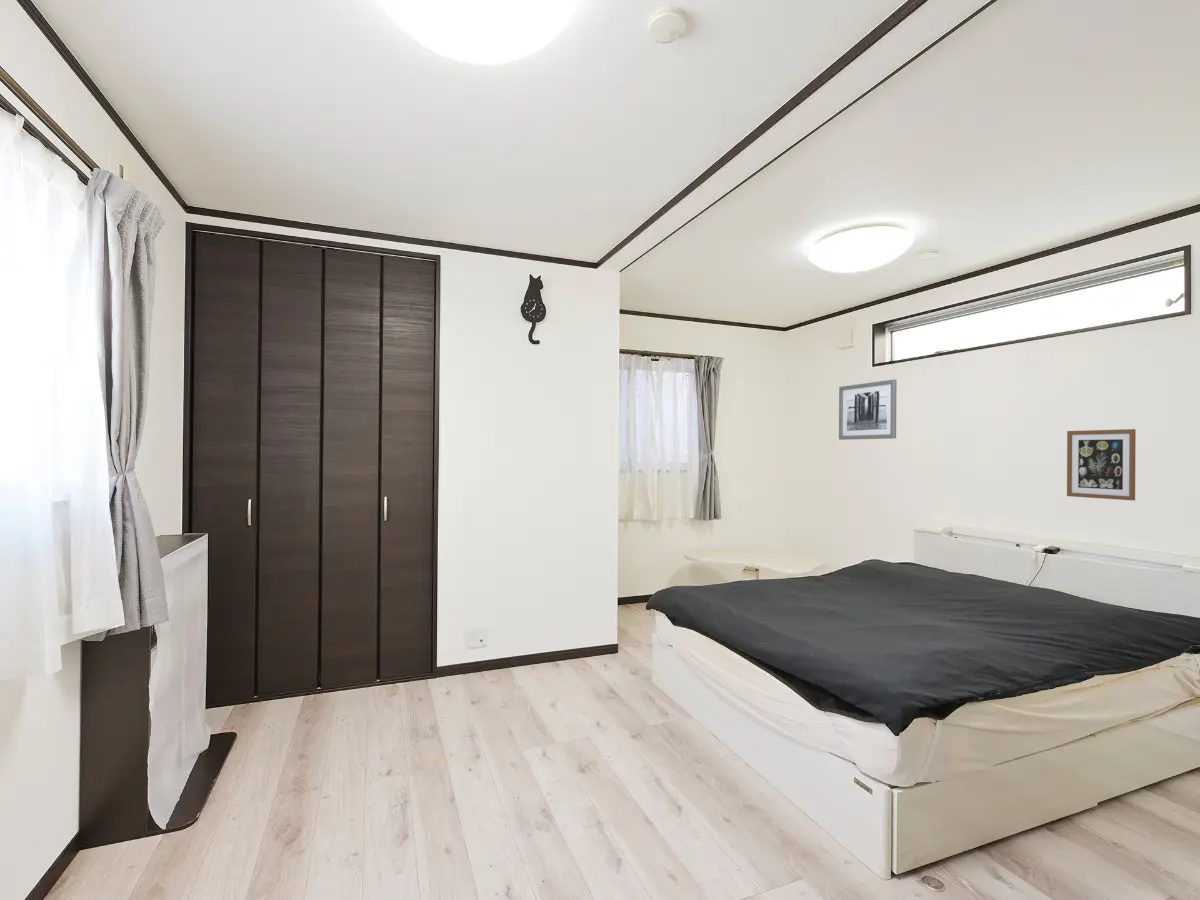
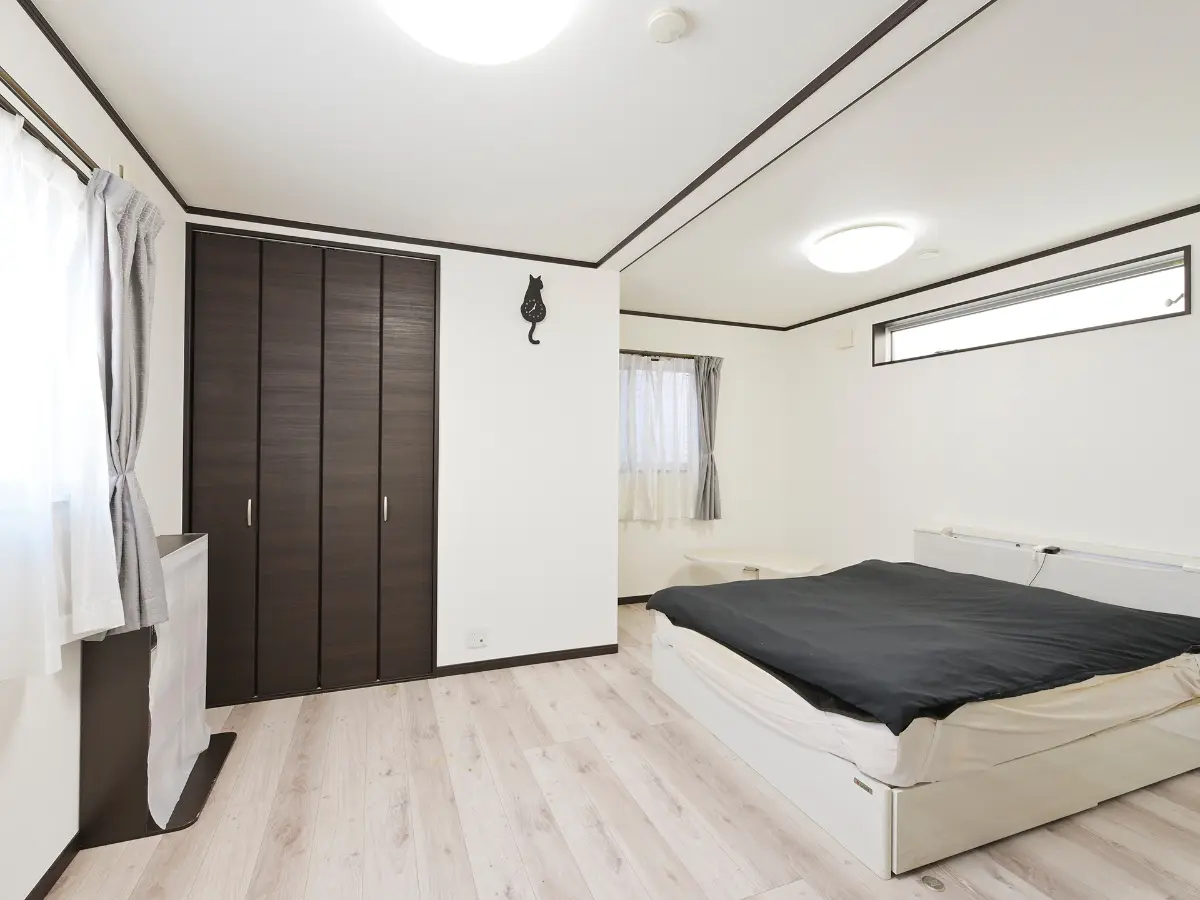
- wall art (866, 411)
- wall art (1099, 464)
